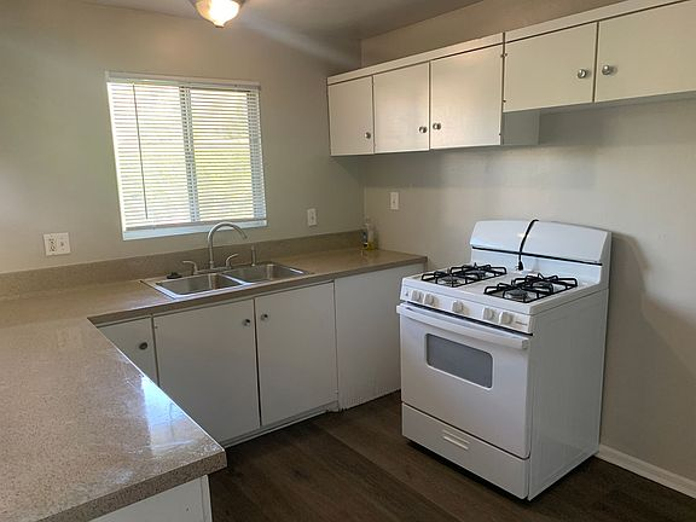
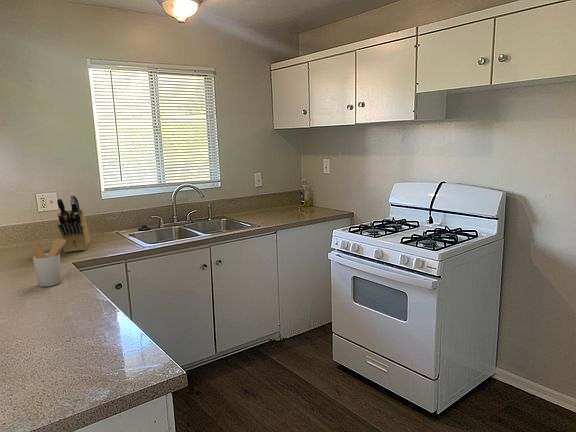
+ utensil holder (52, 261)
+ knife block (73, 221)
